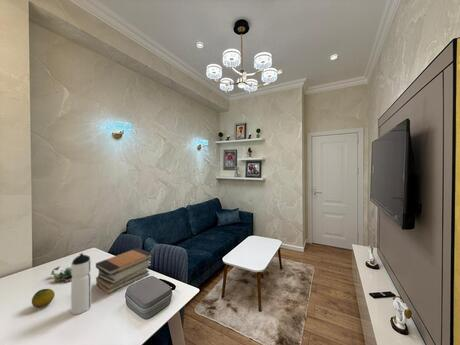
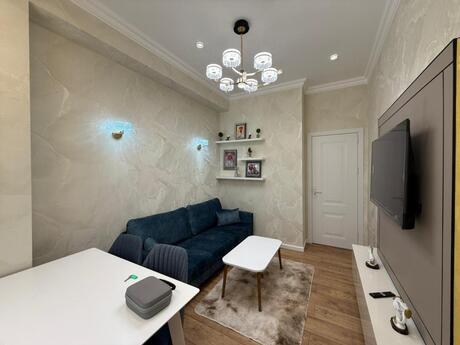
- water bottle (81, 281)
- book stack (125, 268)
- fruit (43, 297)
- succulent plant (67, 272)
